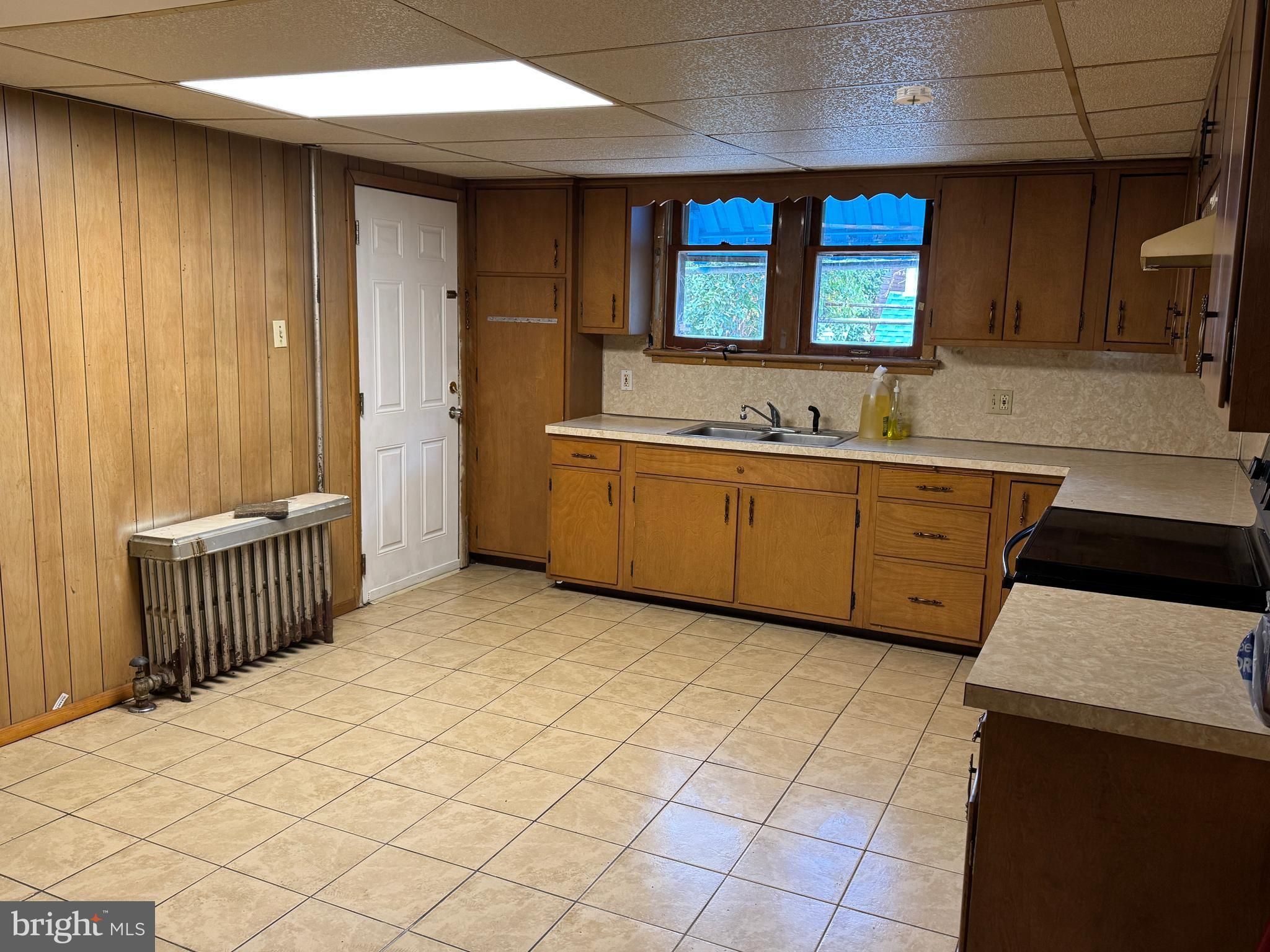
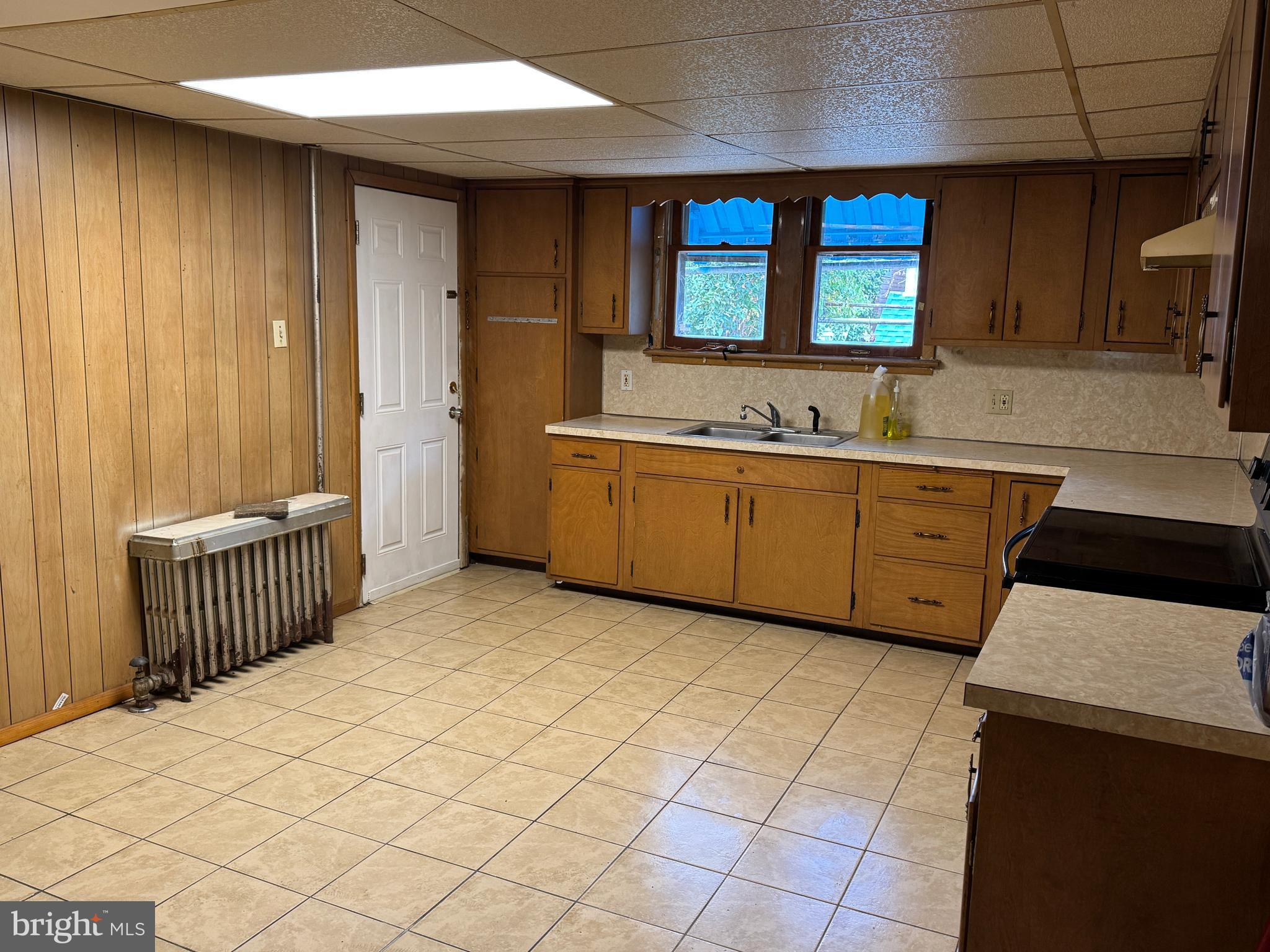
- smoke detector (912, 95)
